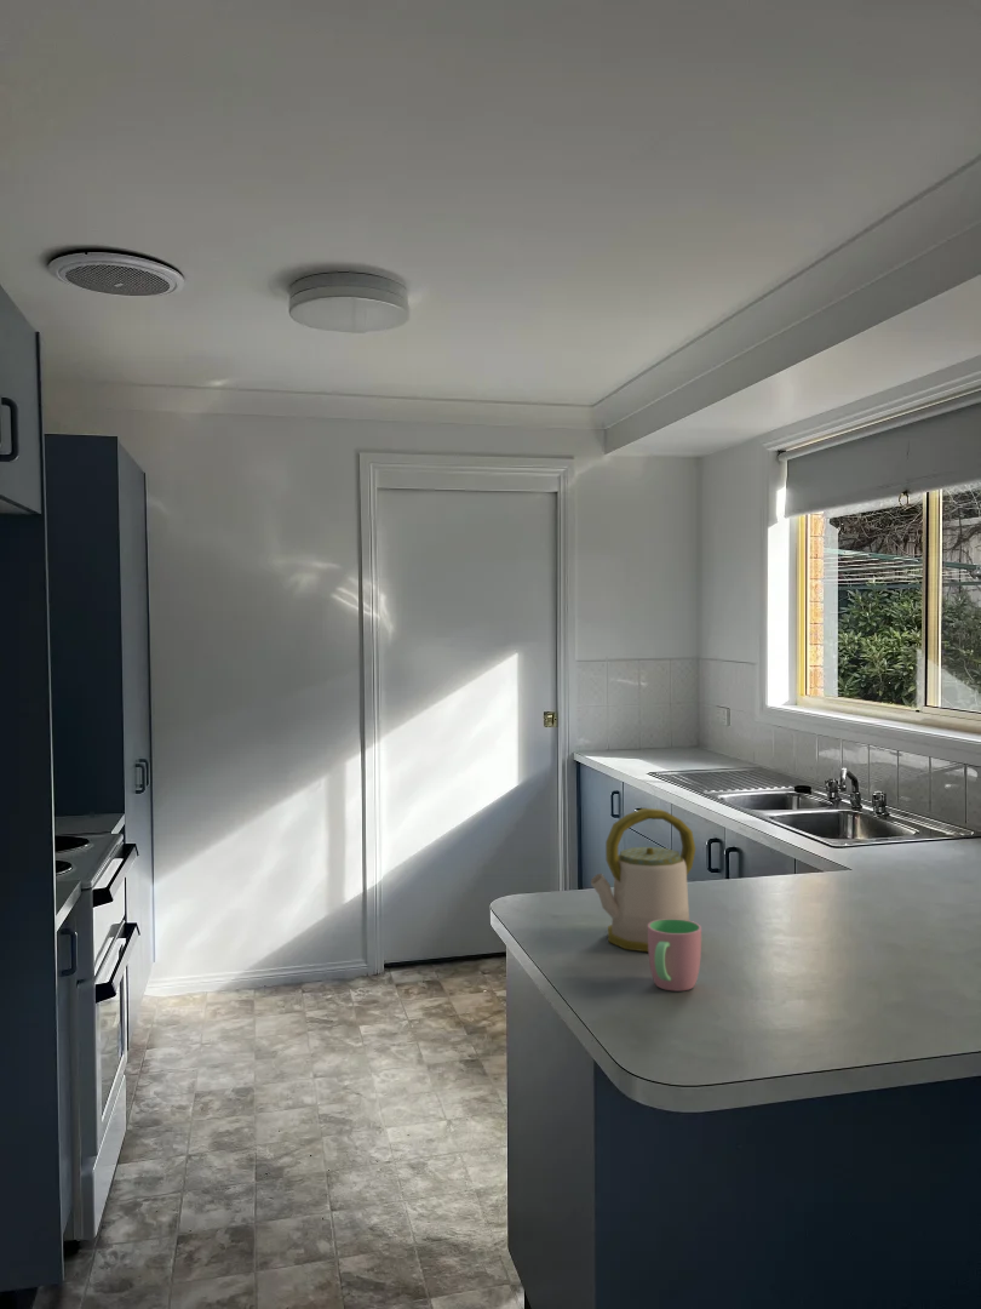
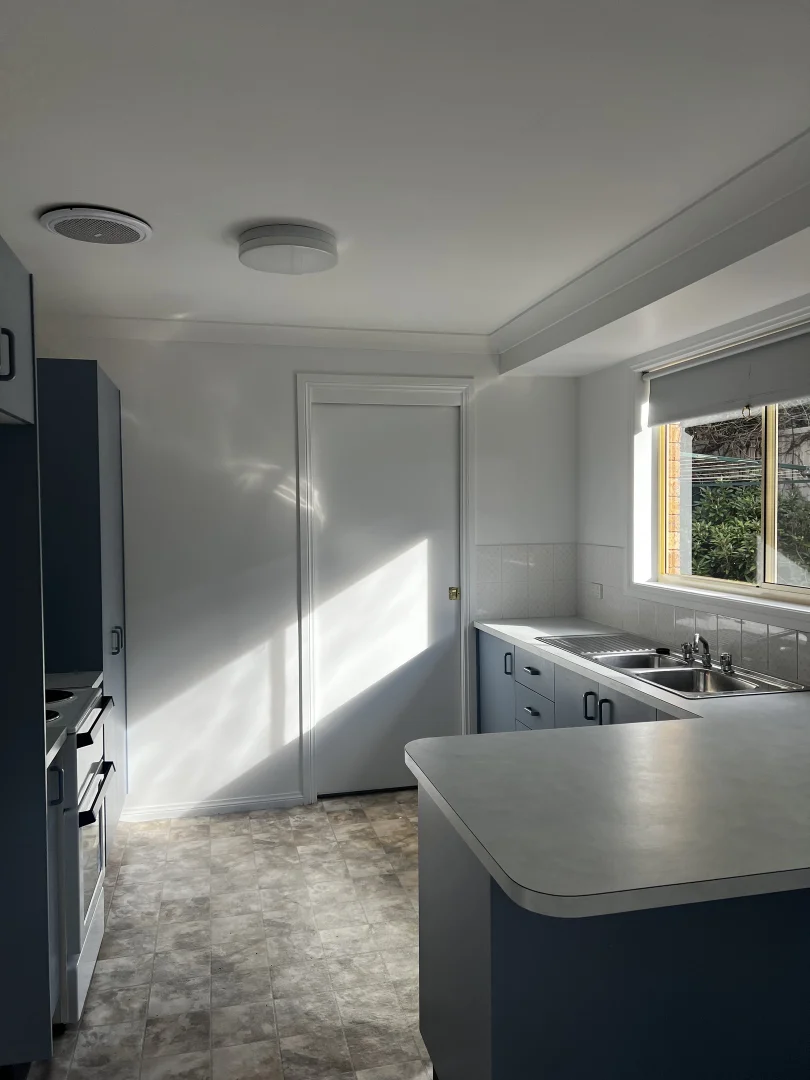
- cup (671, 958)
- kettle (642, 874)
